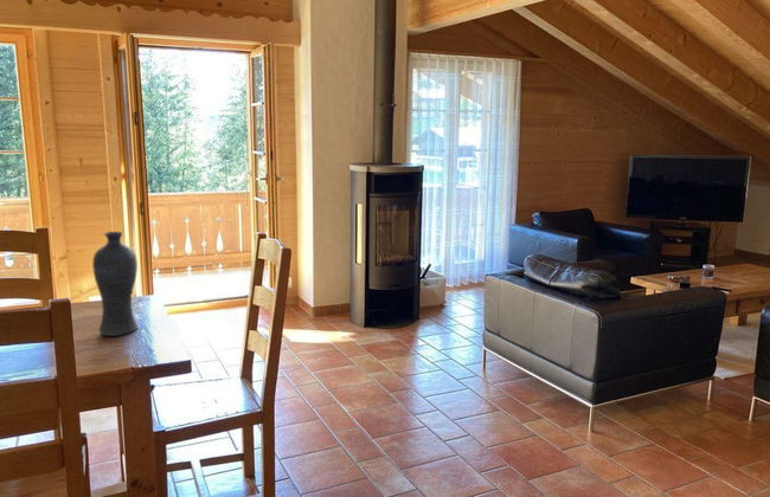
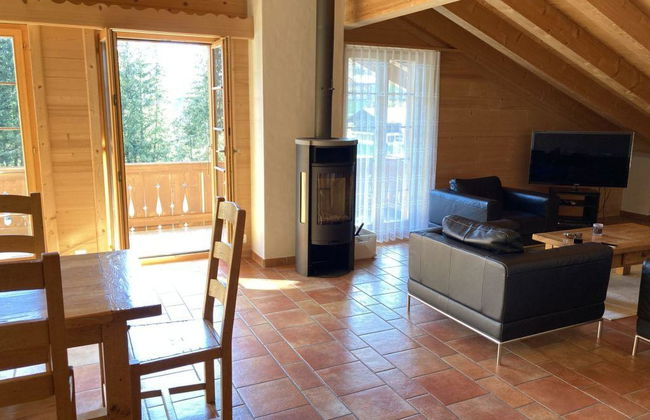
- vase (116, 282)
